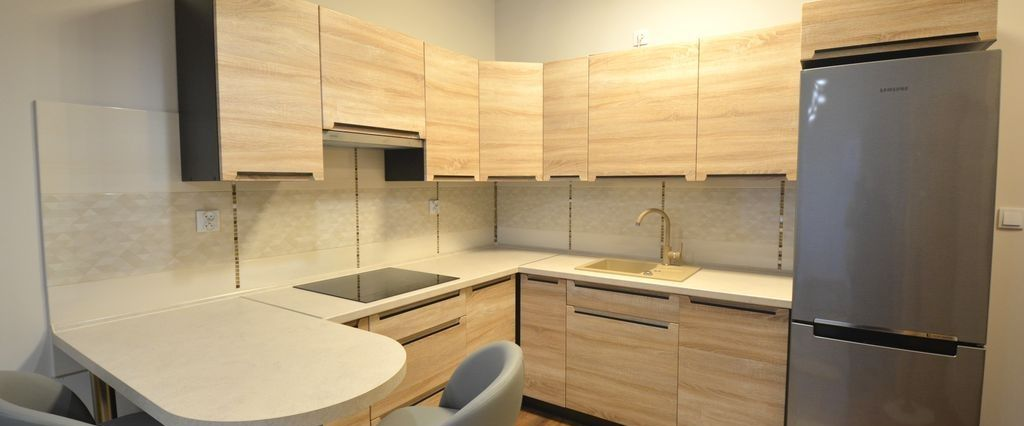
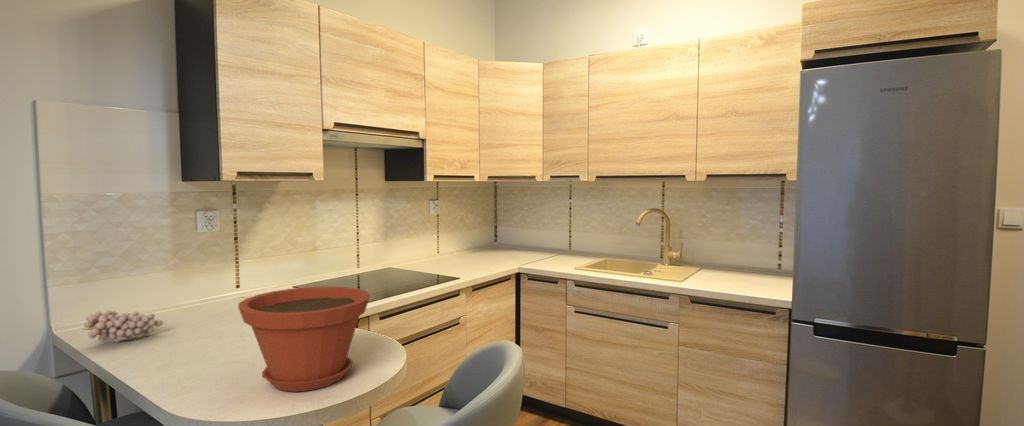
+ fruit (123, 324)
+ plant pot (307, 338)
